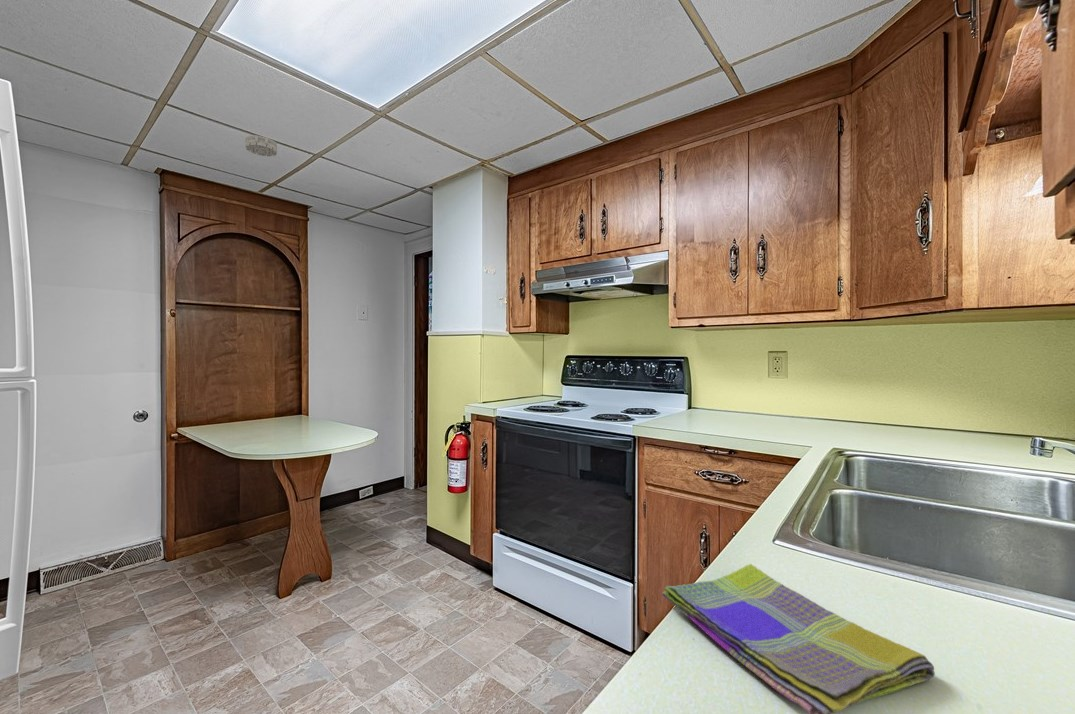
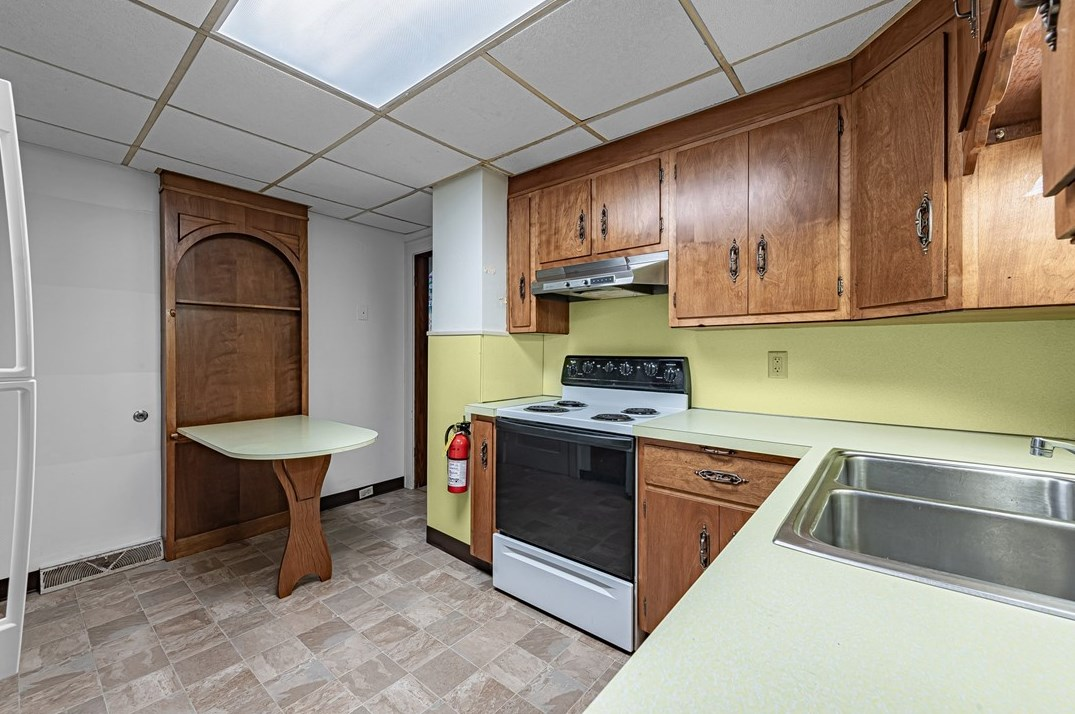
- smoke detector (261, 145)
- dish towel (781, 624)
